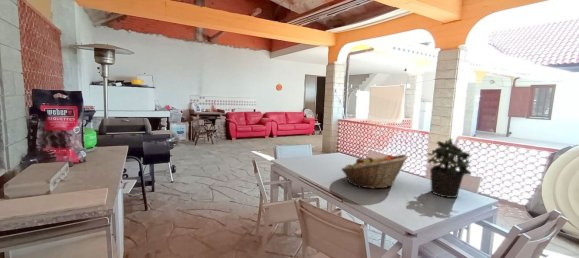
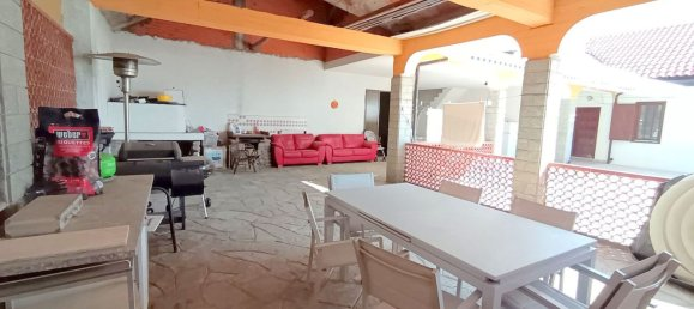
- potted plant (448, 166)
- fruit basket (374, 167)
